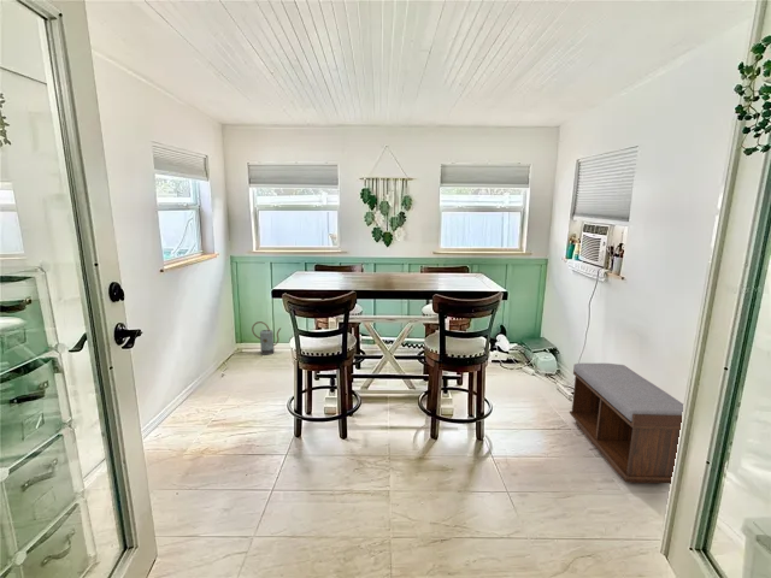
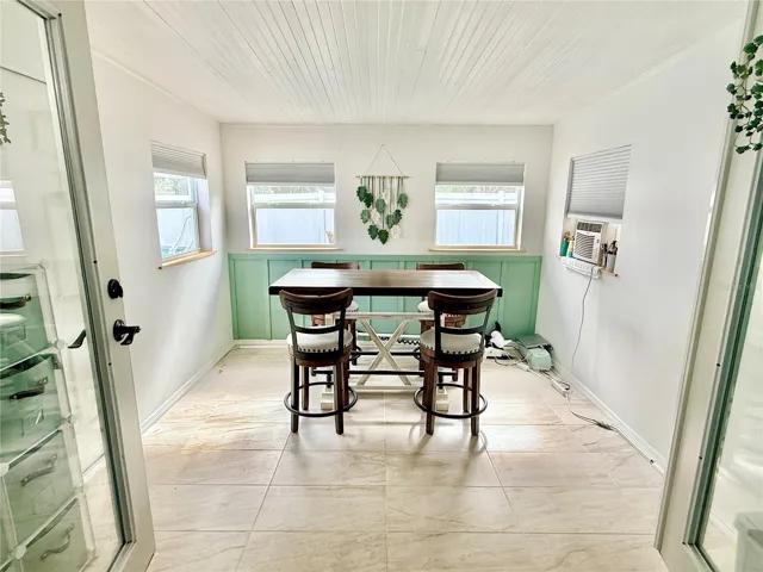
- watering can (266, 337)
- bench (623, 415)
